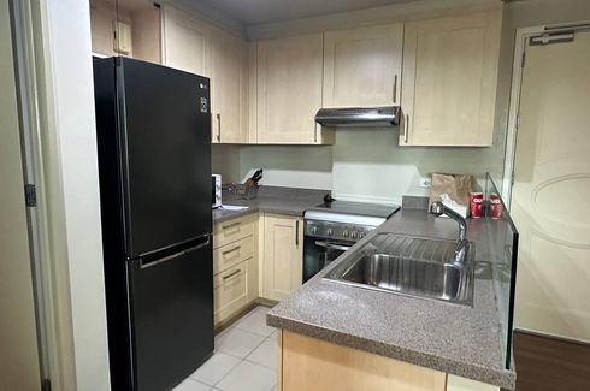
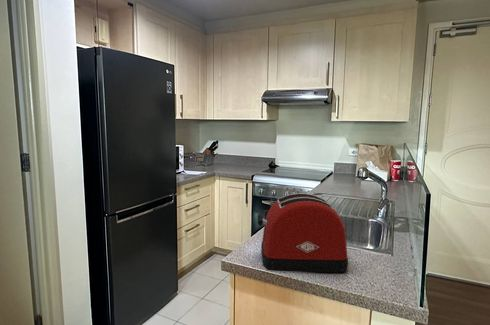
+ toaster (300, 228)
